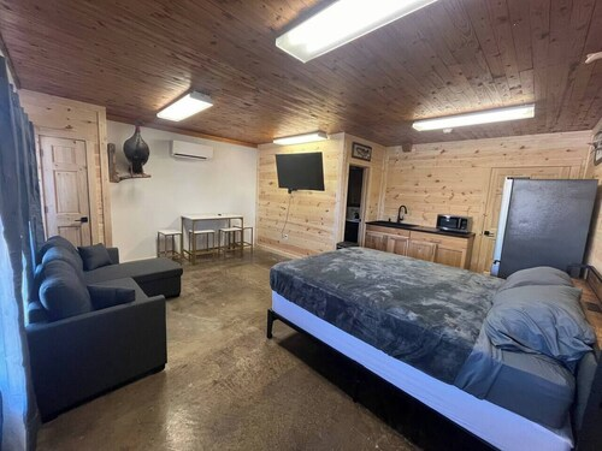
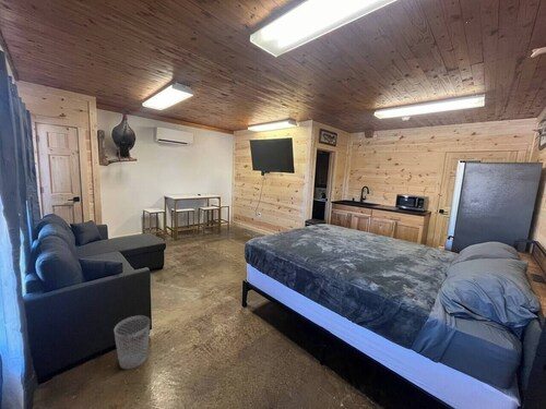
+ wastebasket (132, 342)
